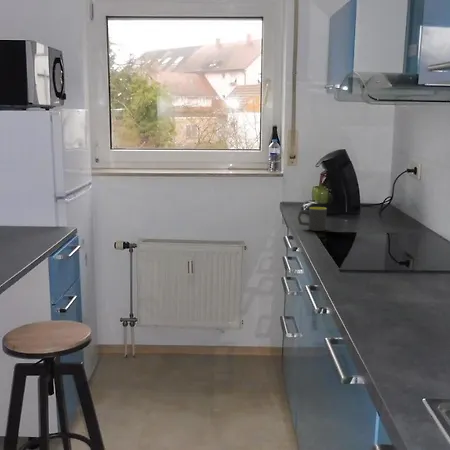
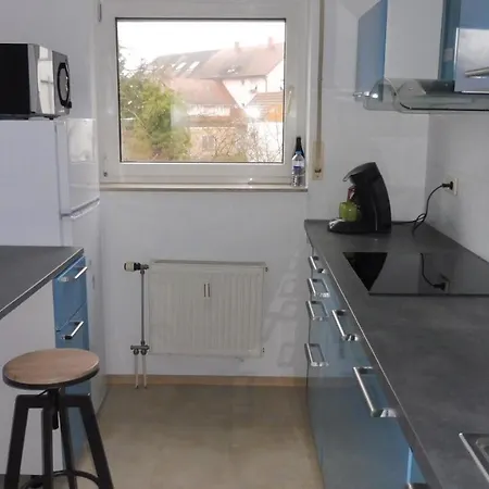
- mug (311, 218)
